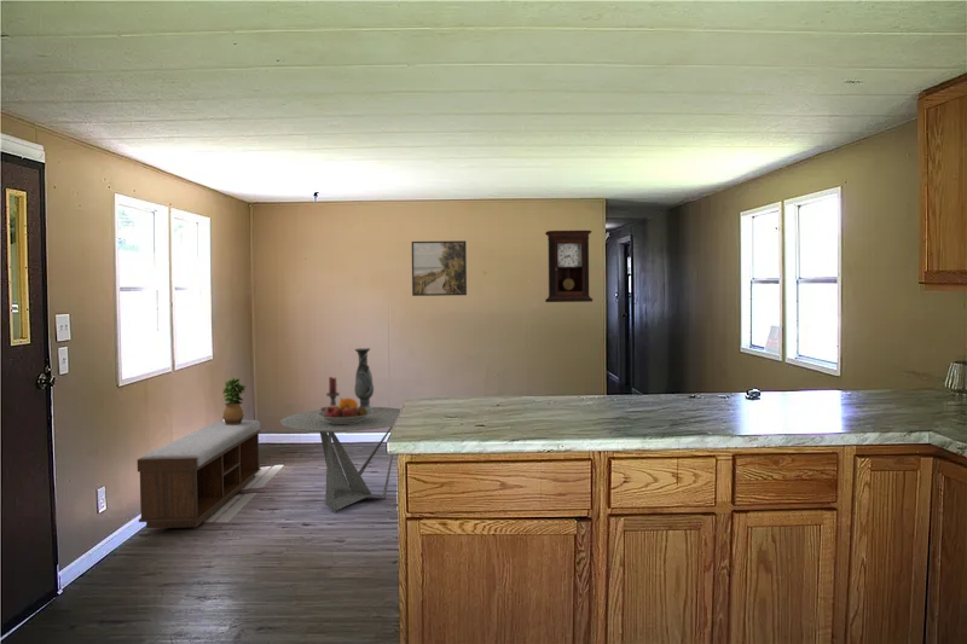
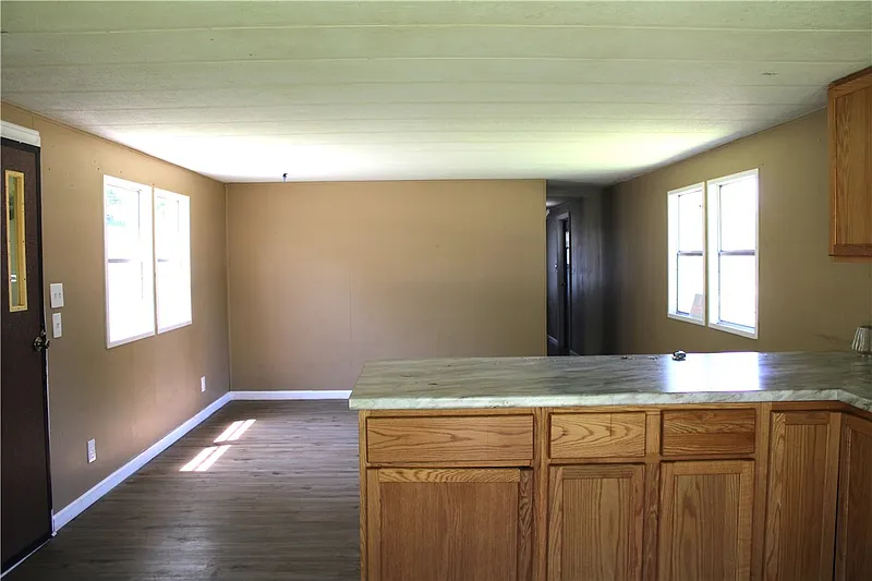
- coffee table (349, 459)
- candle holder (332, 394)
- potted plant (233, 400)
- fruit bowl (344, 410)
- vase (364, 378)
- bench (208, 466)
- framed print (439, 268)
- pendulum clock (568, 266)
